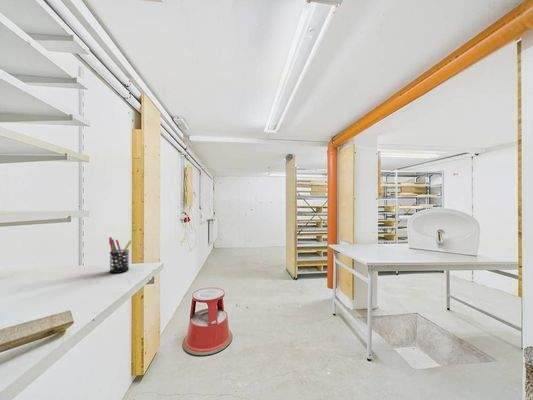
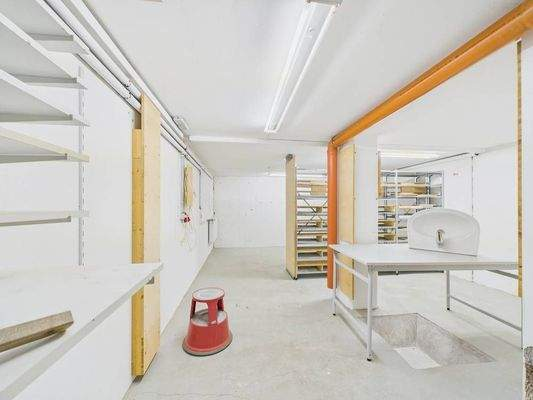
- pen holder (117, 254)
